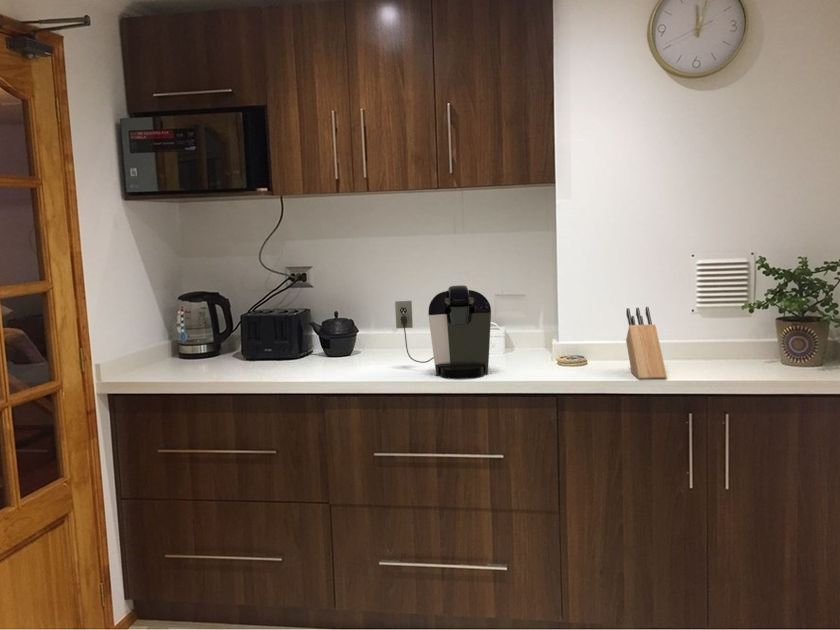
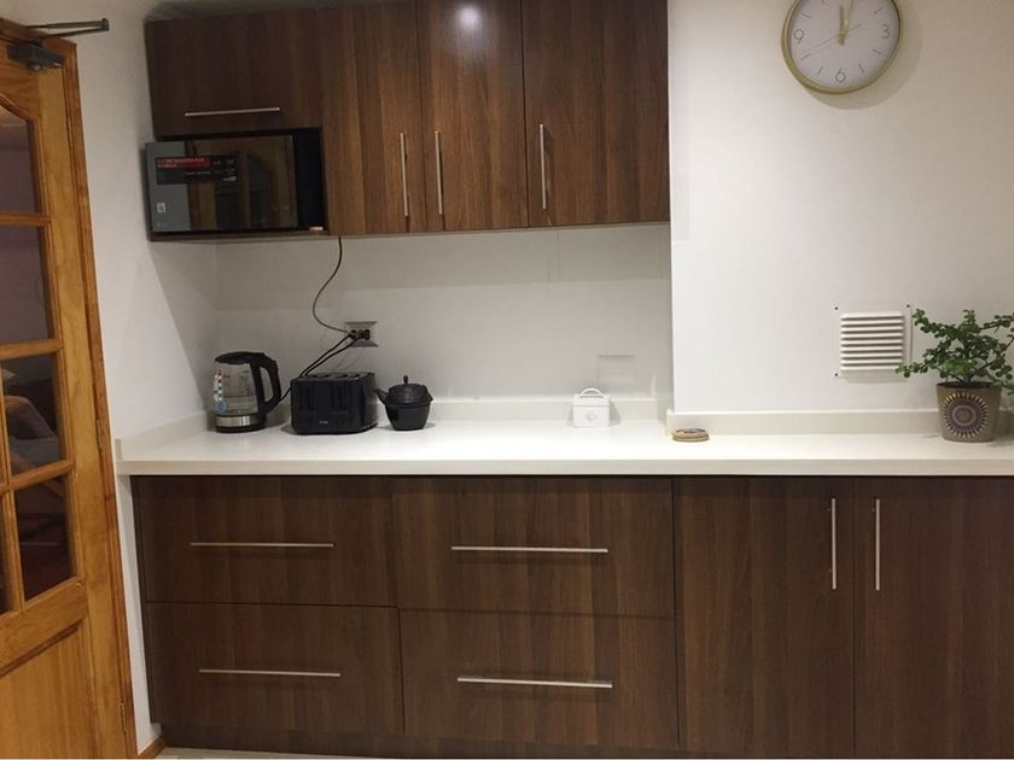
- coffee maker (442, 330)
- knife block (644, 341)
